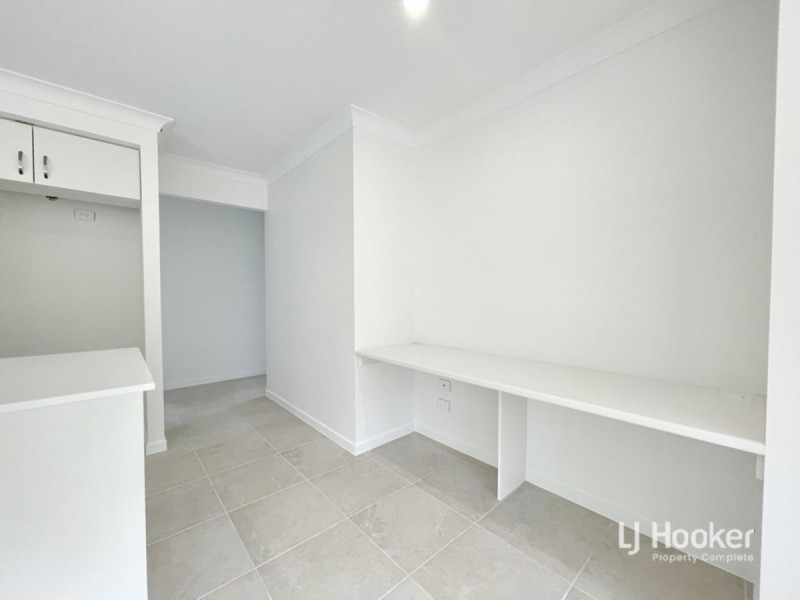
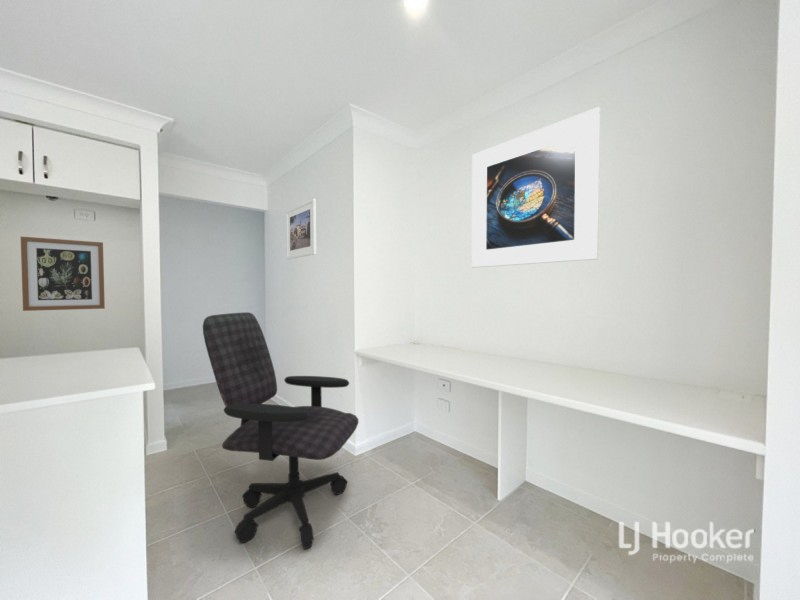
+ office chair (288, 412)
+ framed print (526, 199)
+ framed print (300, 231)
+ wall art (65, 274)
